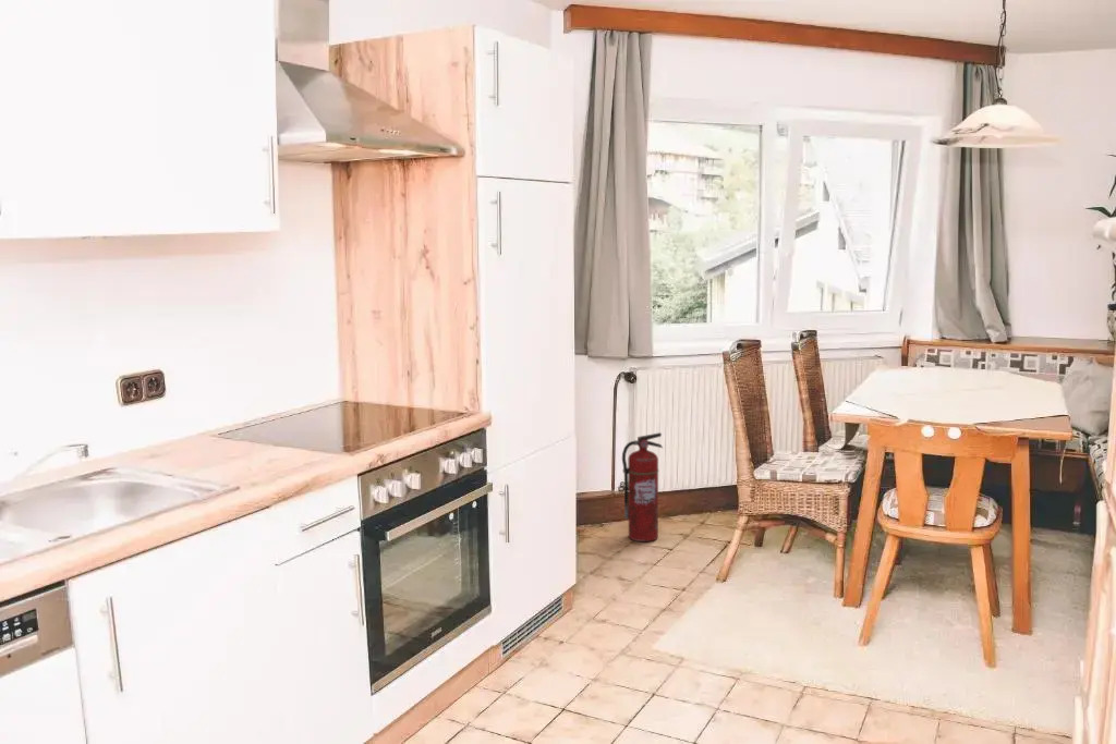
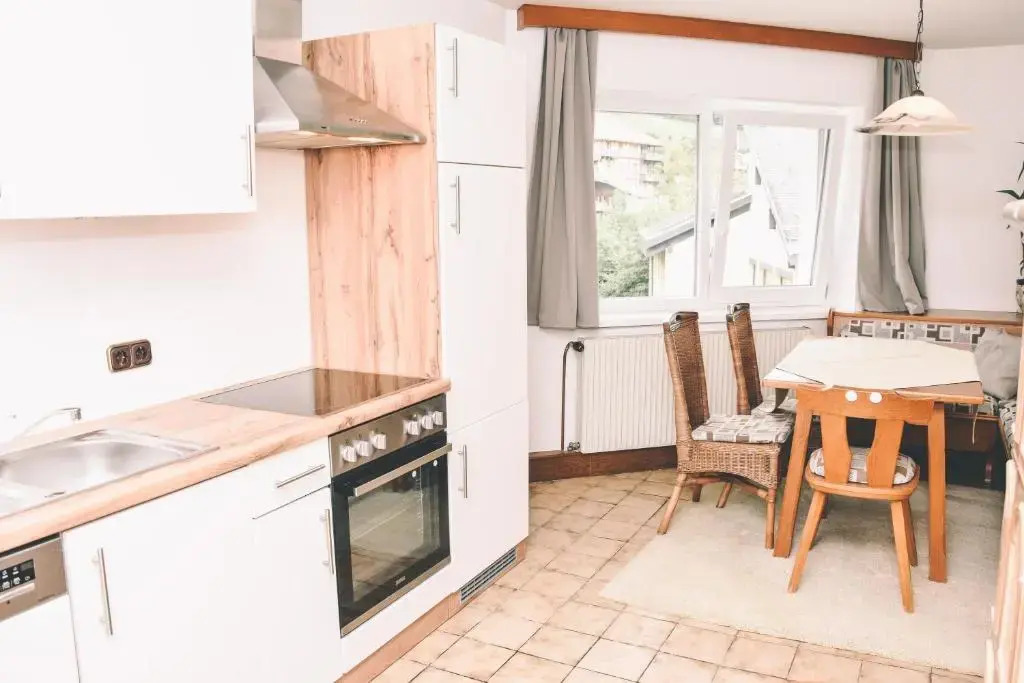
- fire extinguisher (642, 486)
